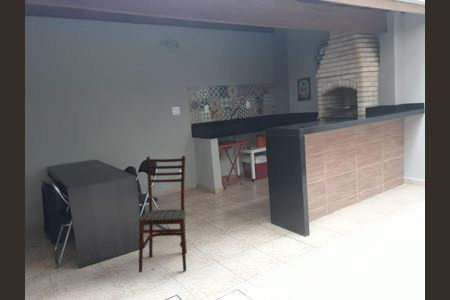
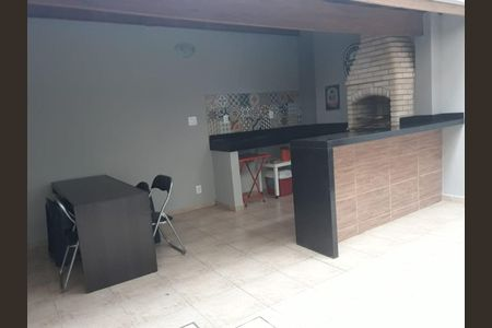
- dining chair (164, 210)
